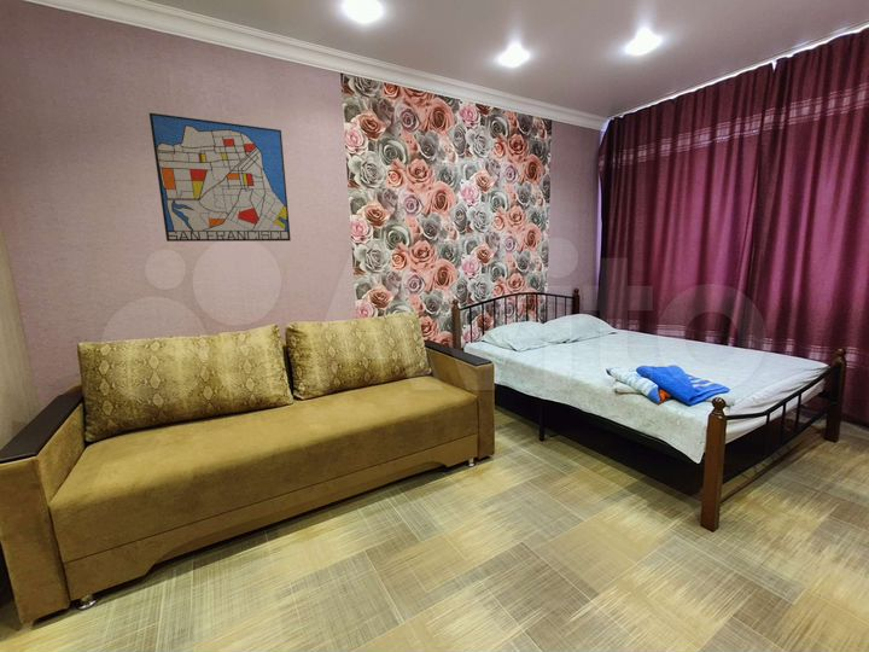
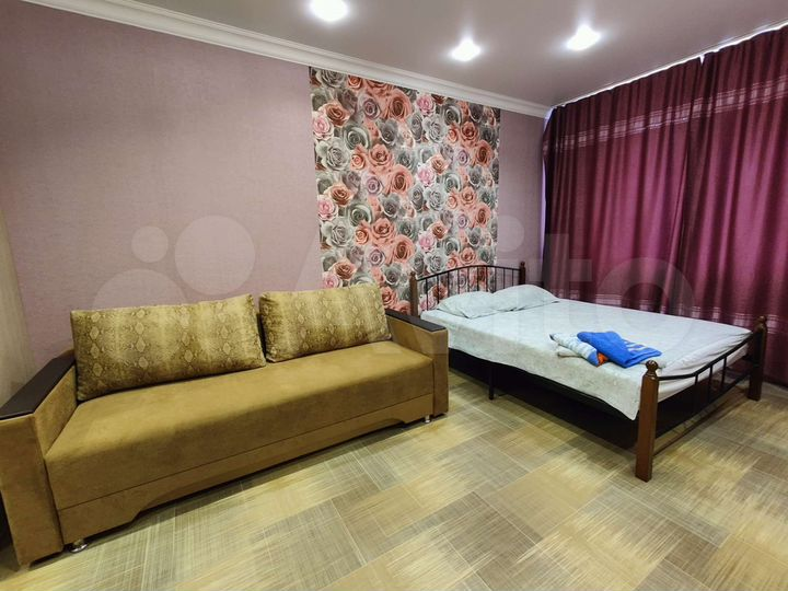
- wall art (226, 182)
